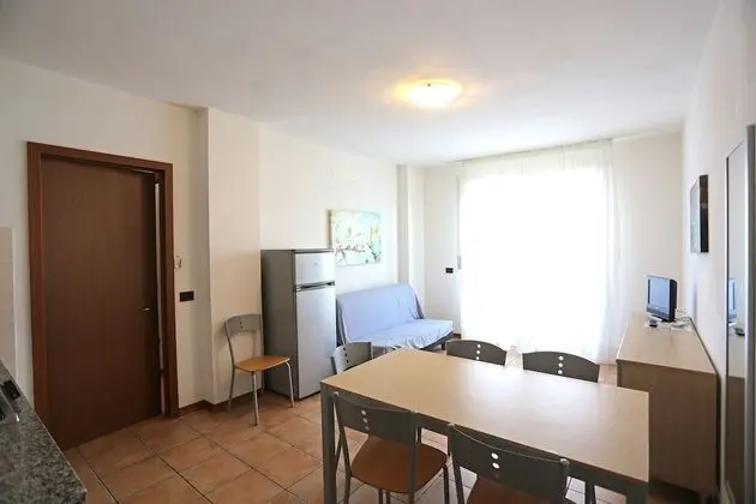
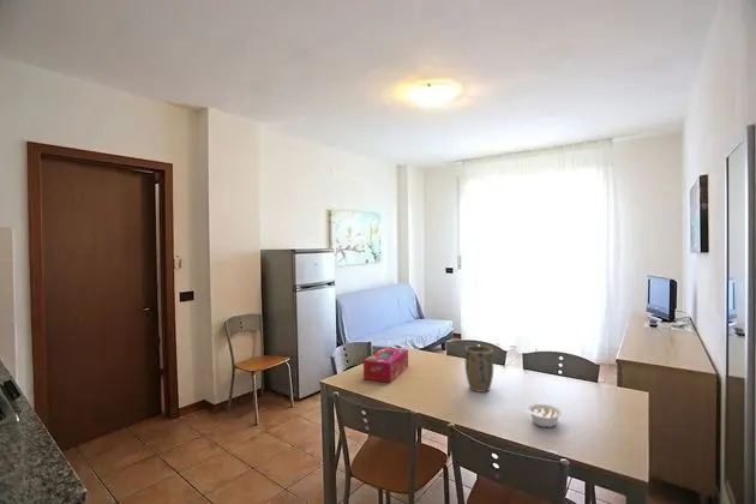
+ plant pot (479, 368)
+ legume (544, 415)
+ tissue box (386, 364)
